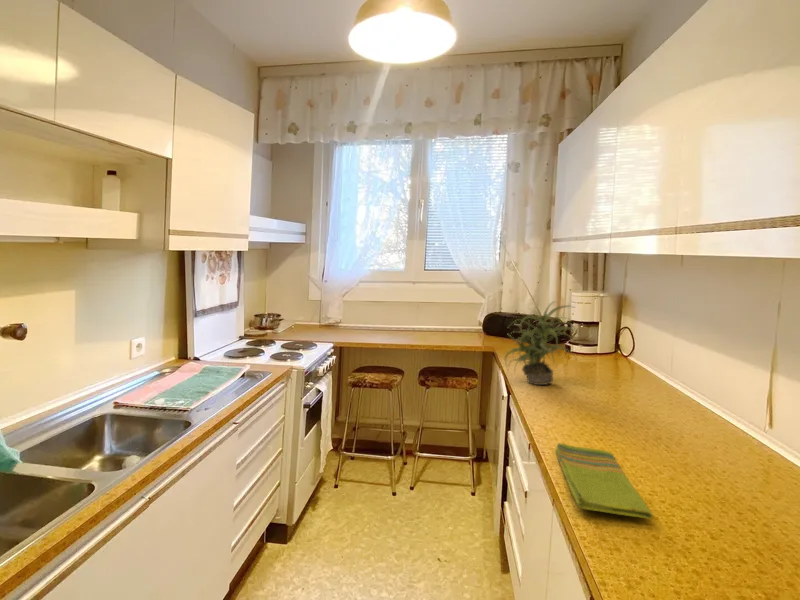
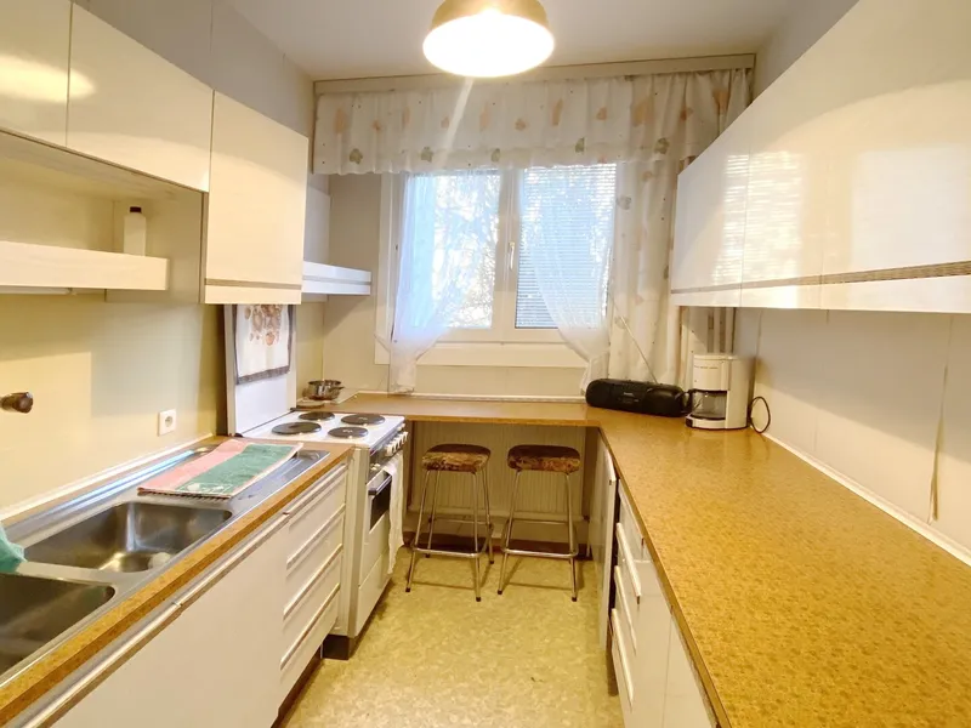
- dish towel (597, 475)
- potted plant (543, 343)
